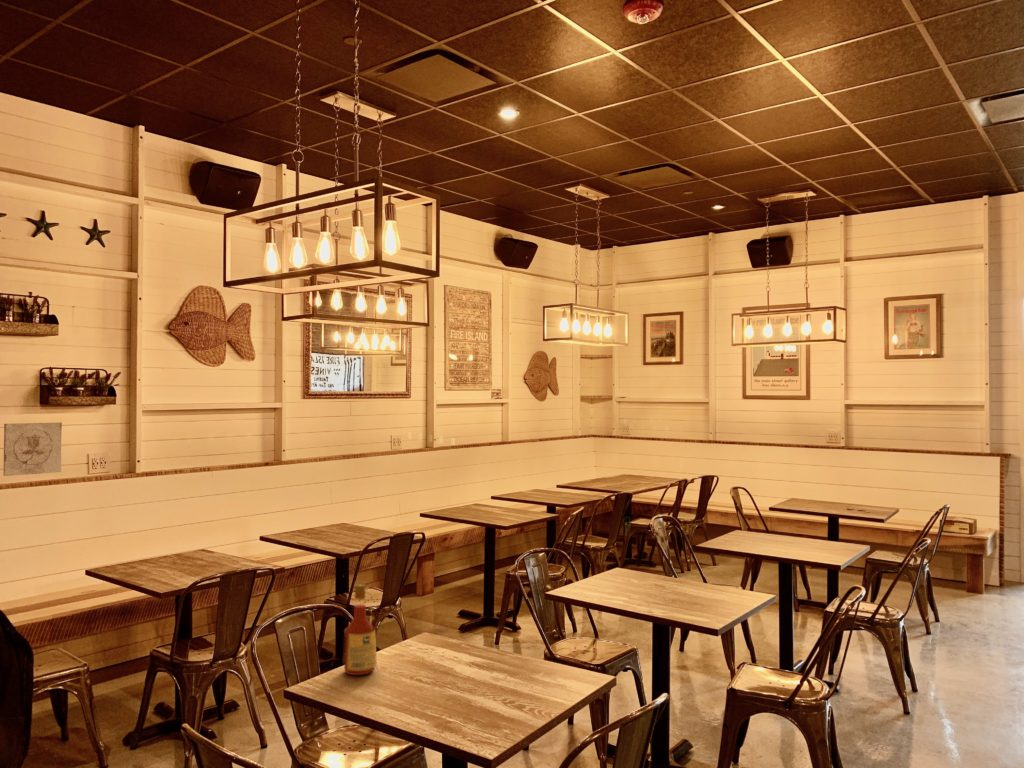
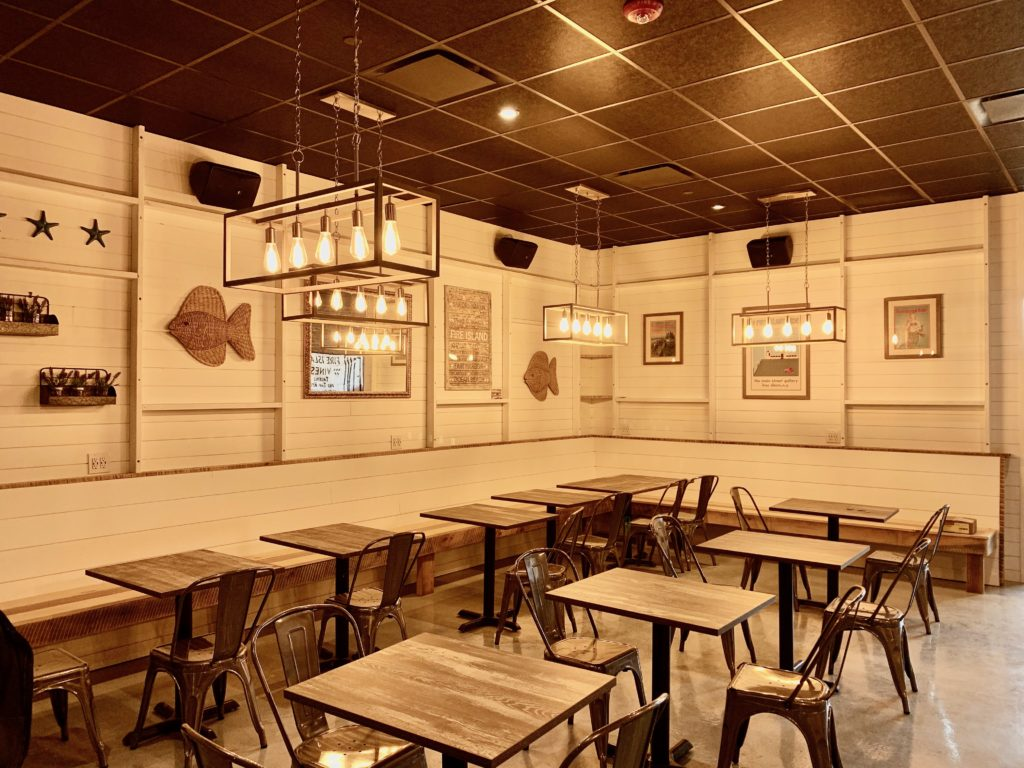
- decorative tile (33, 448)
- bottle (359, 628)
